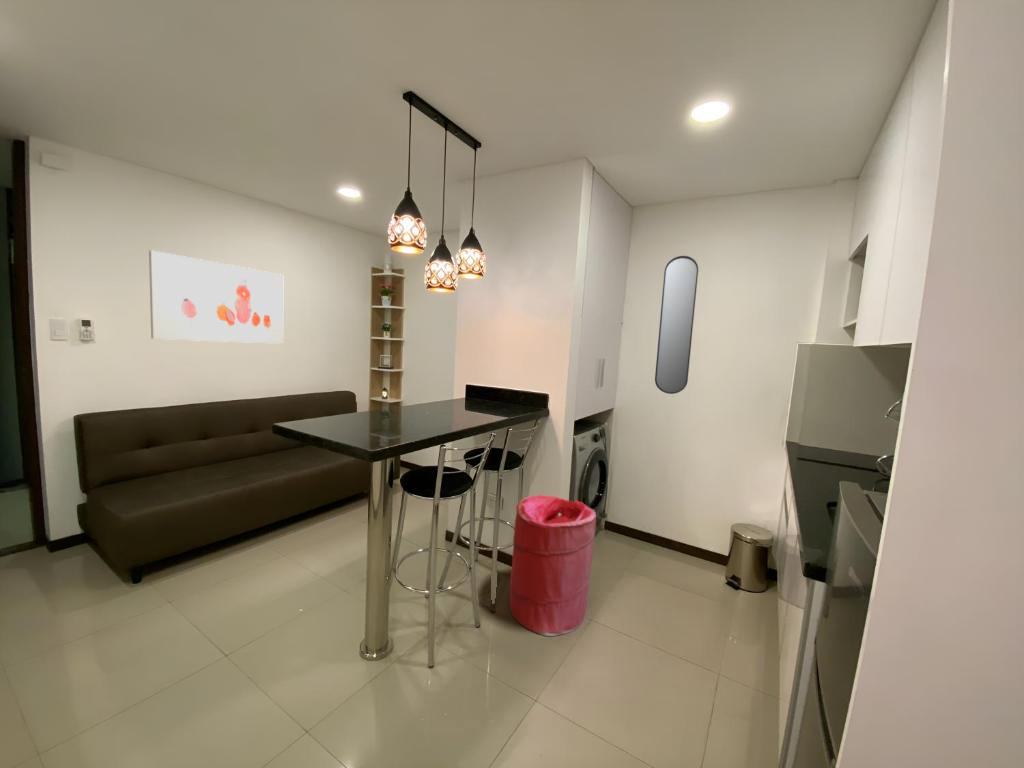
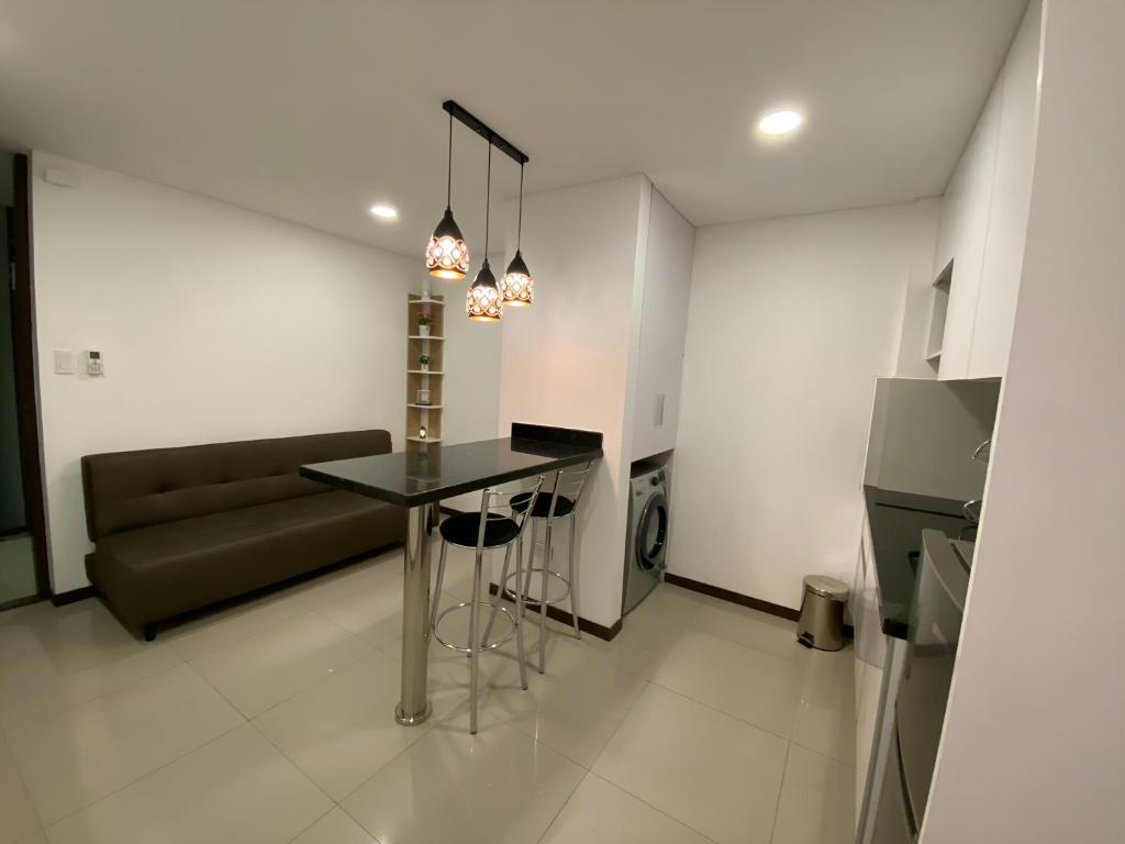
- wall art (224, 303)
- laundry hamper (552, 556)
- home mirror (676, 325)
